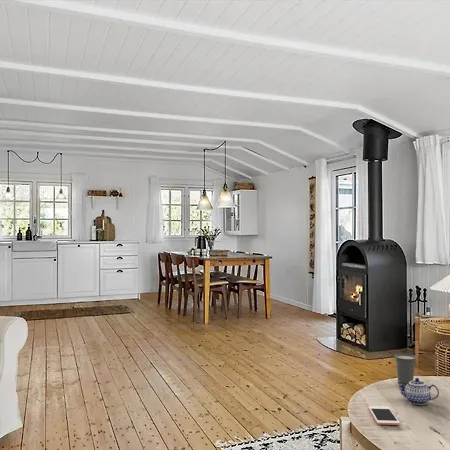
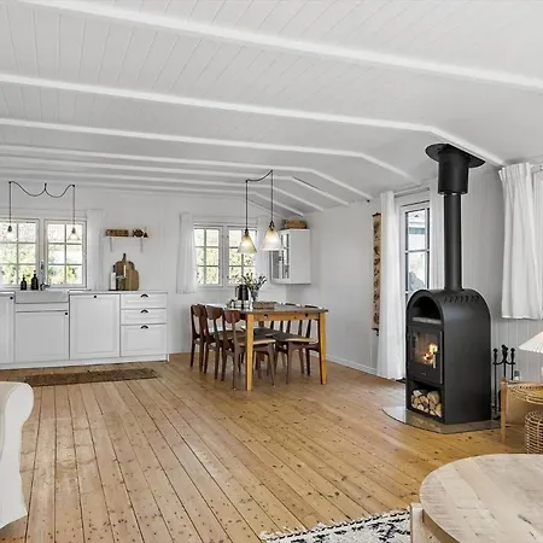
- cup (405, 371)
- cell phone (383, 415)
- teapot (417, 390)
